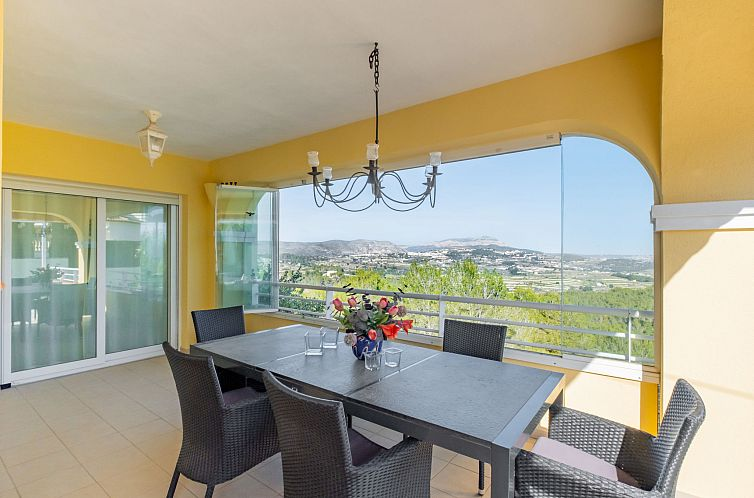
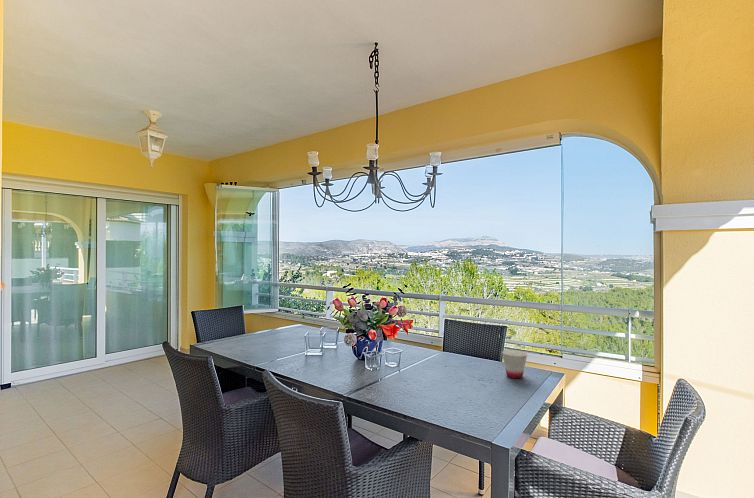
+ cup (514, 364)
